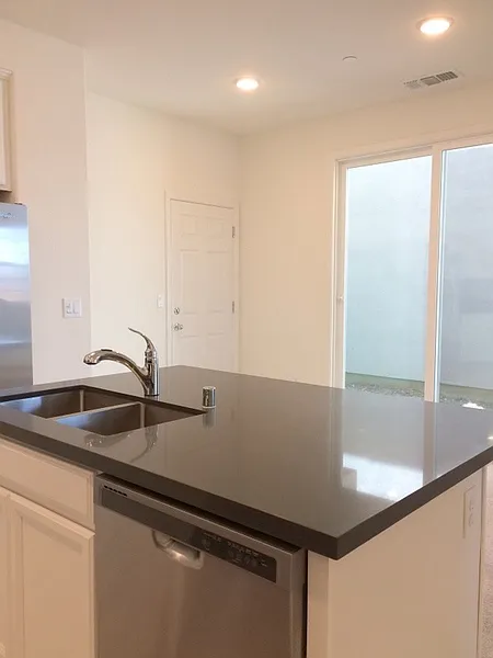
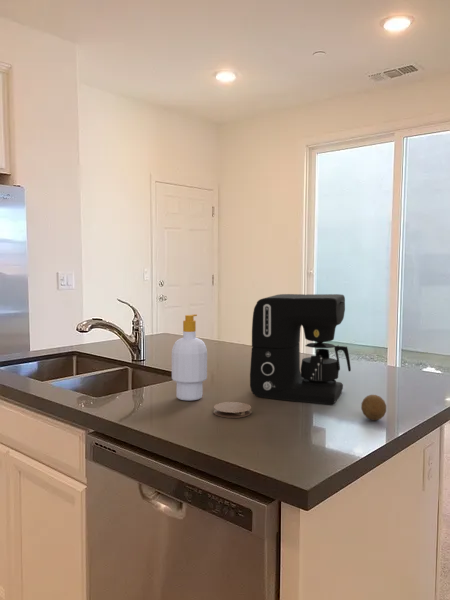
+ coffee maker (305, 345)
+ coaster (232, 409)
+ fruit (373, 407)
+ soap bottle (189, 356)
